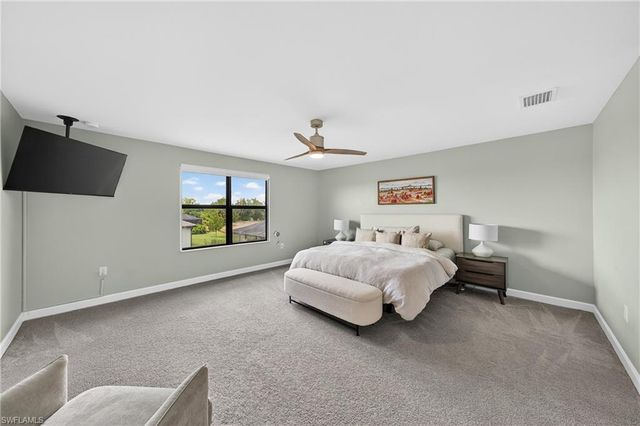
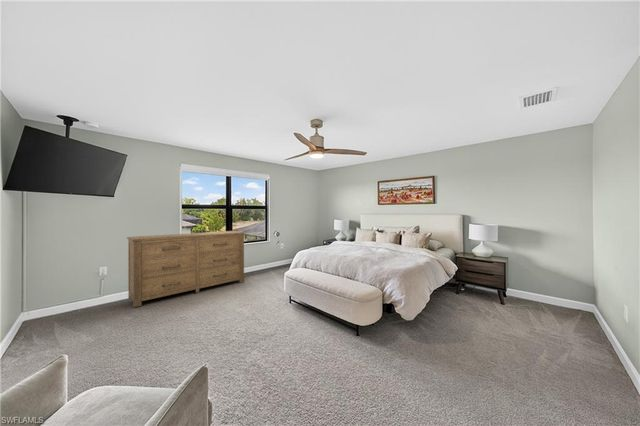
+ dresser (192, 261)
